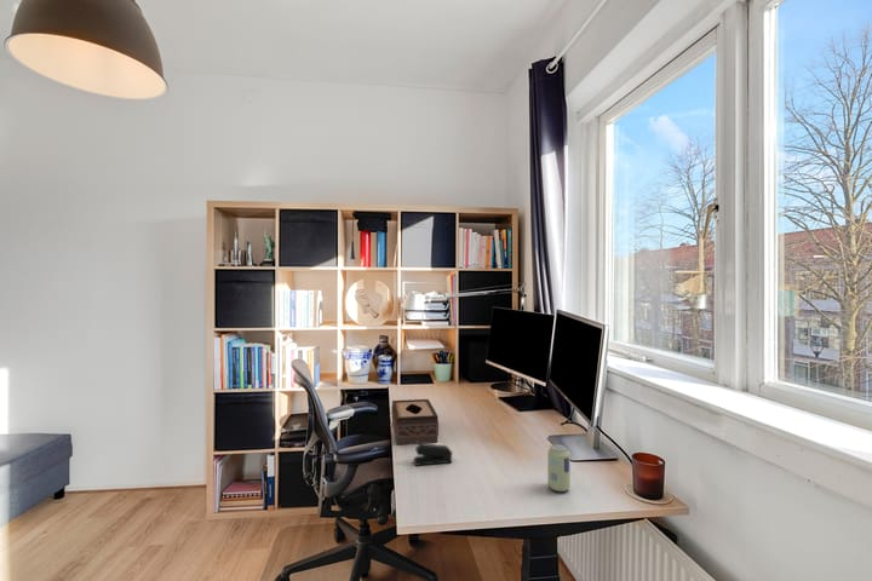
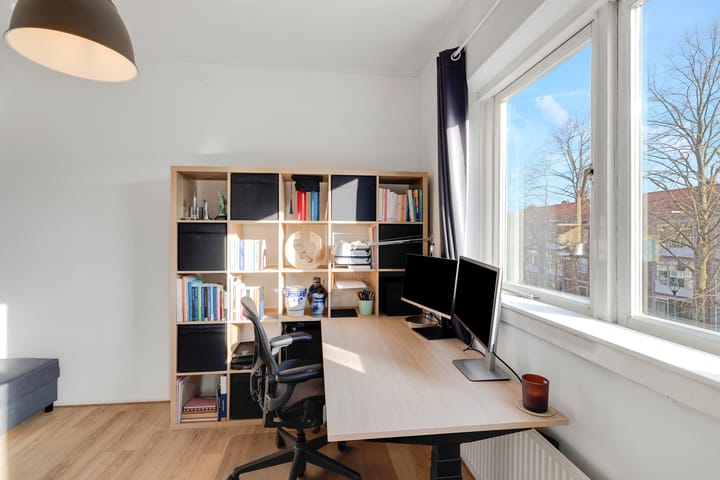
- tissue box (413, 419)
- stapler (432, 453)
- beverage can (558, 467)
